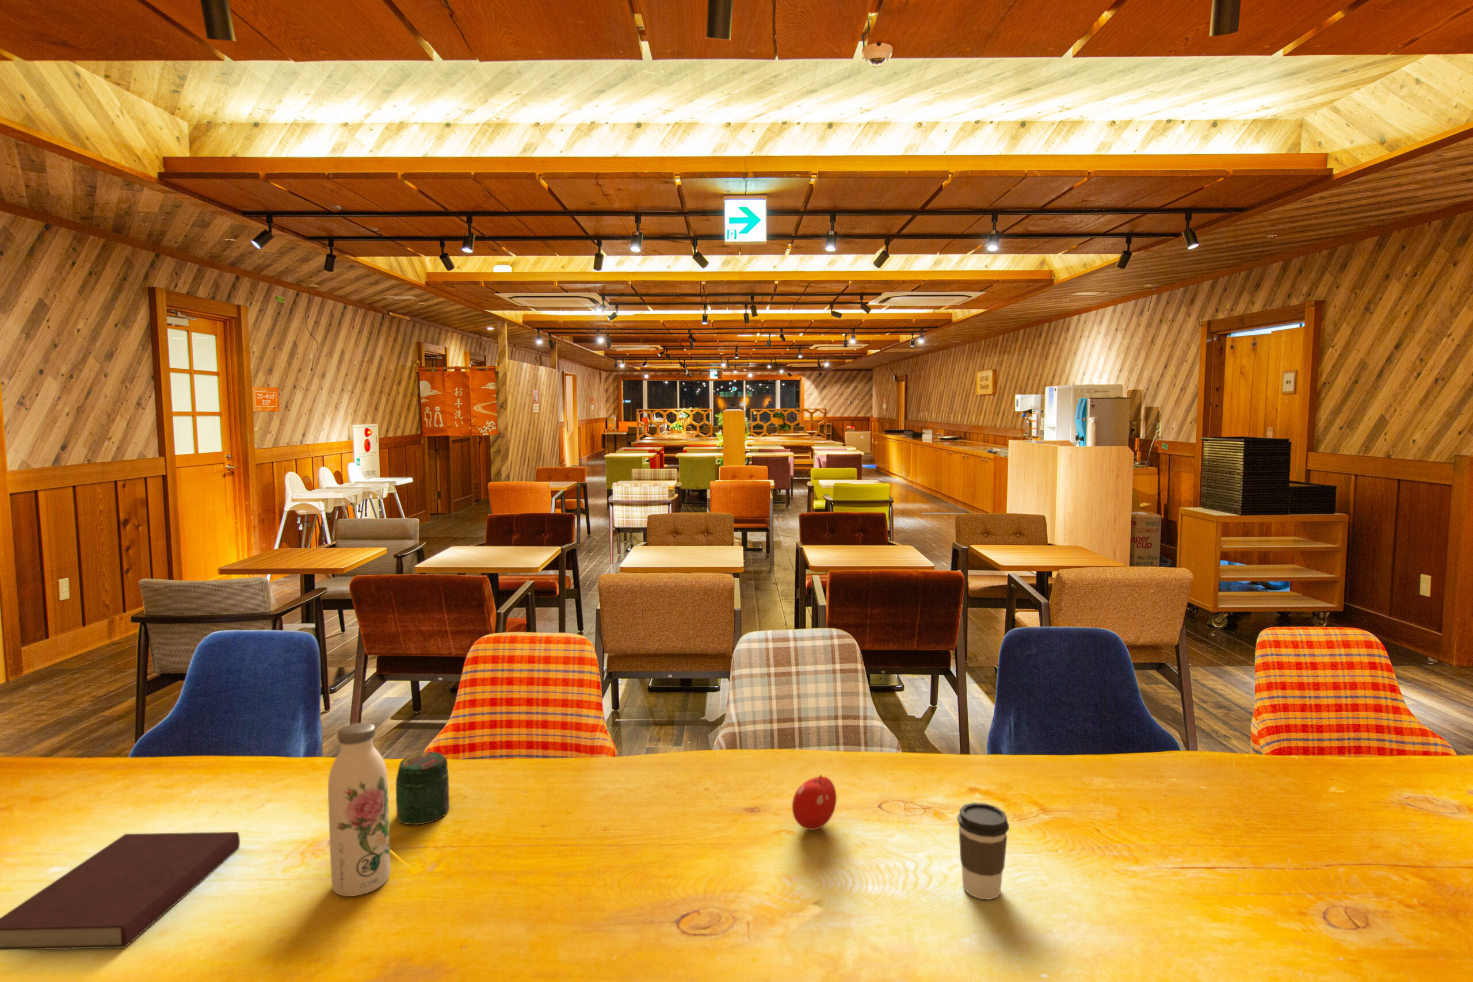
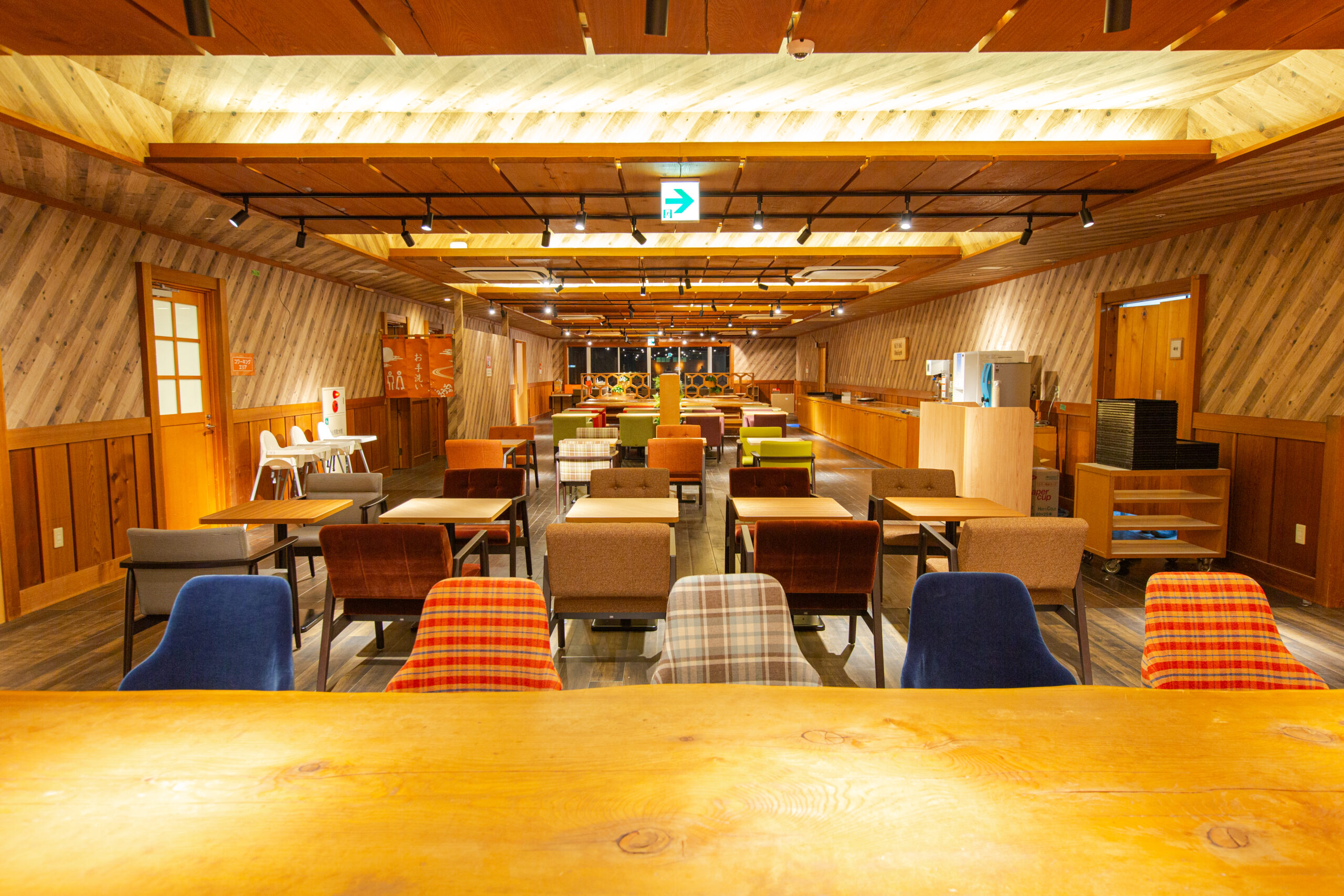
- notebook (125, 884)
- coffee cup (982, 850)
- jar (423, 787)
- water bottle (358, 804)
- fruit (814, 800)
